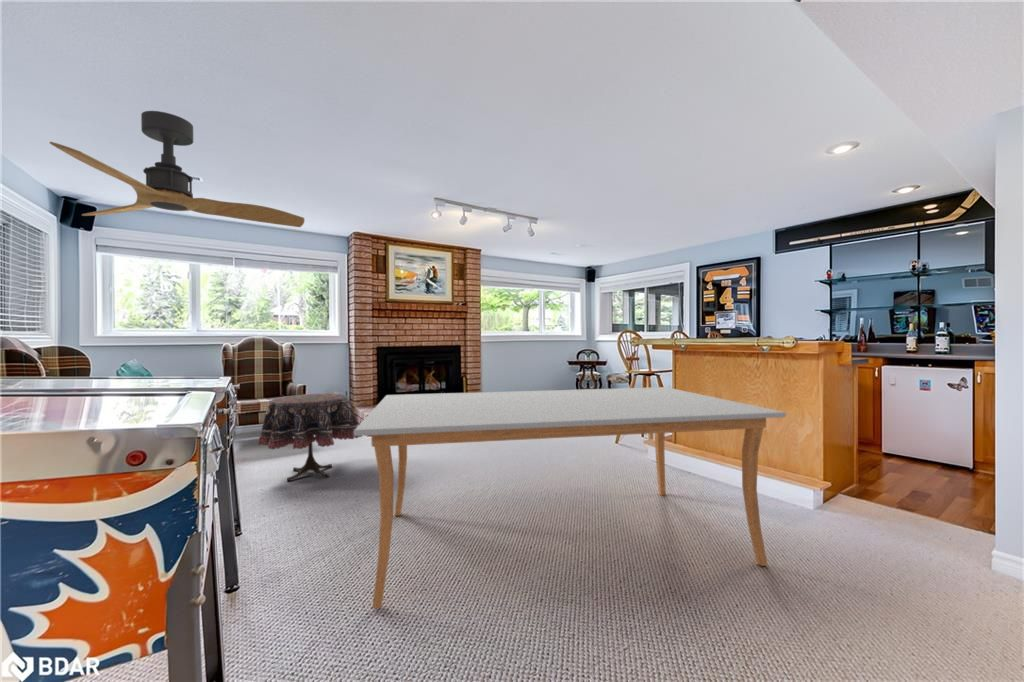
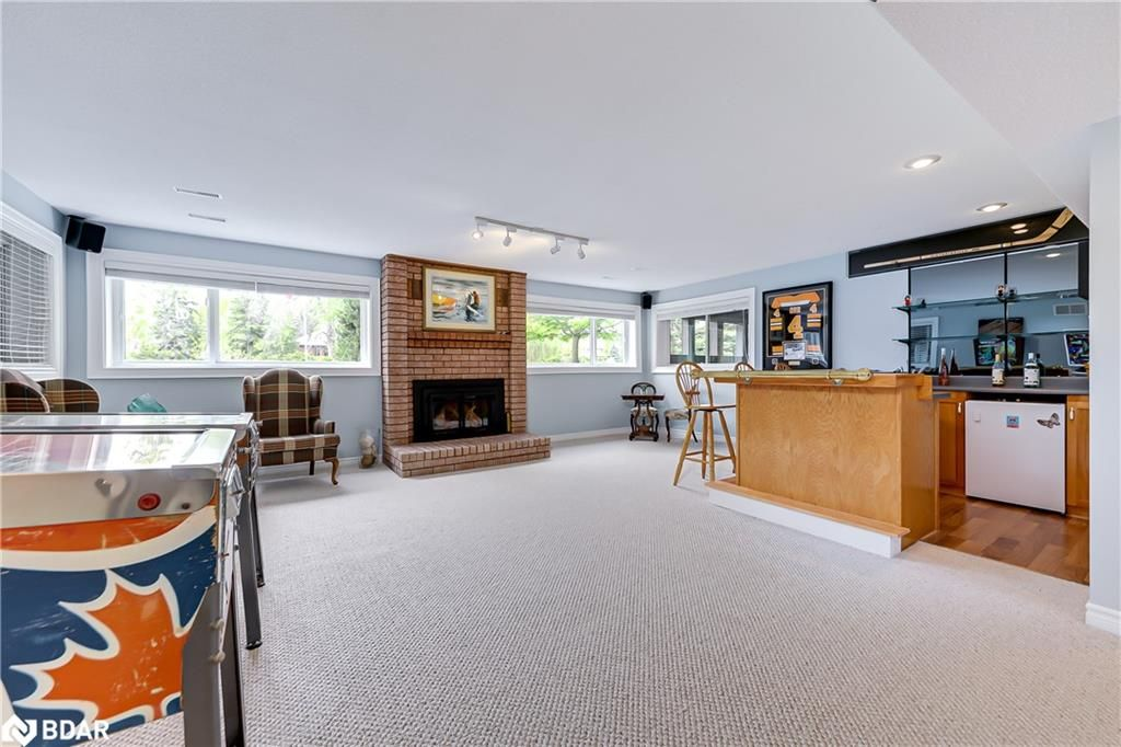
- ceiling fan (190, 176)
- side table (313, 435)
- dining table (556, 437)
